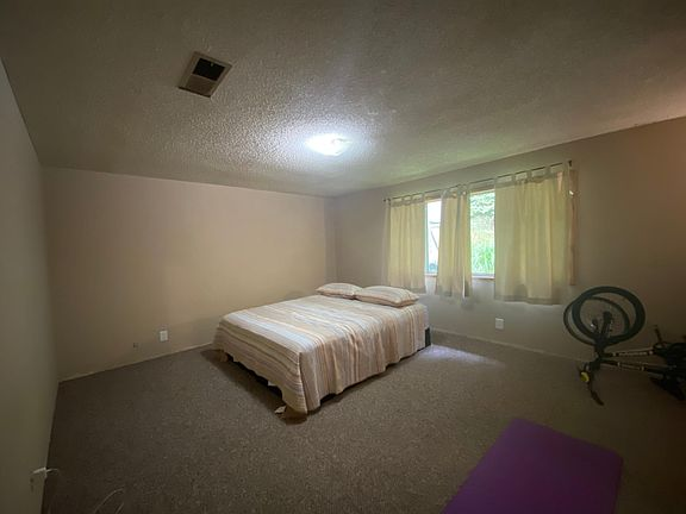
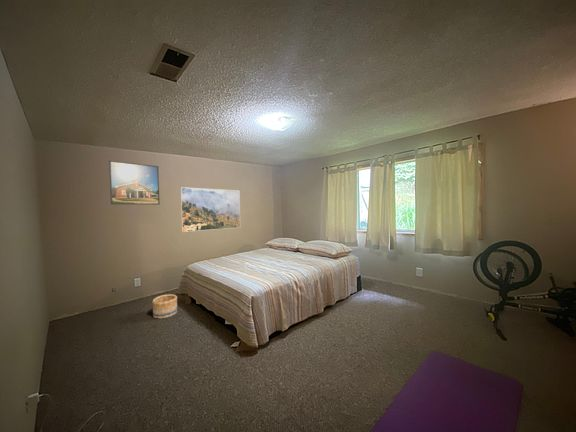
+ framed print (136, 184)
+ basket (165, 305)
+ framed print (213, 209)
